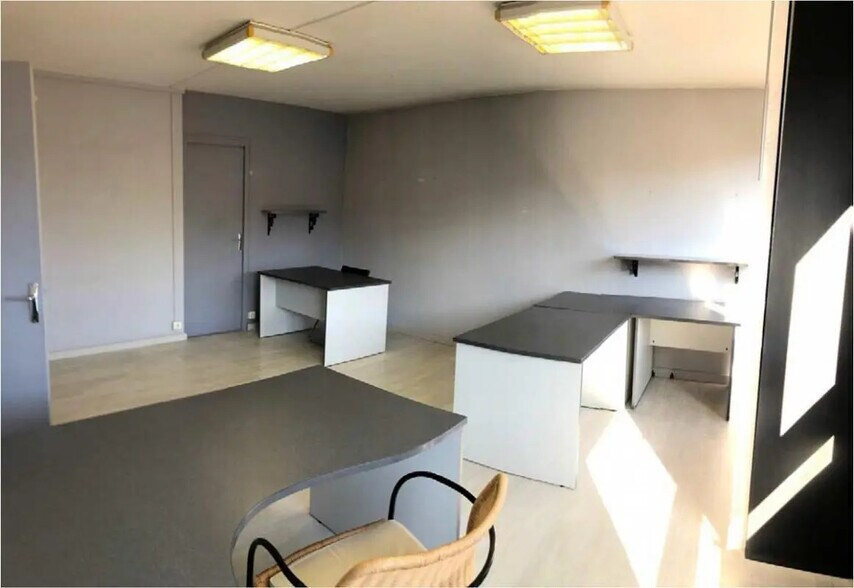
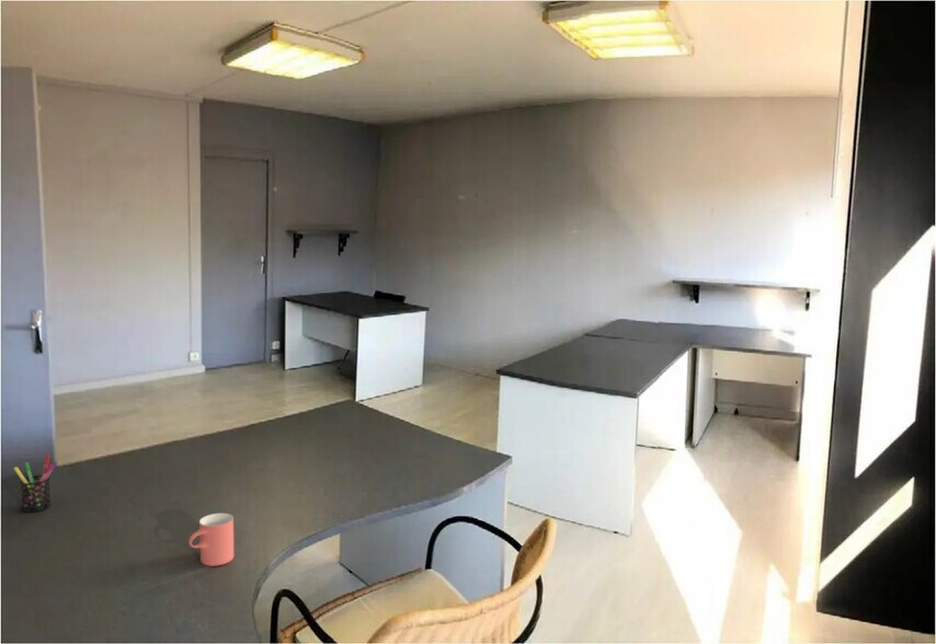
+ cup (210, 541)
+ pen holder (36, 482)
